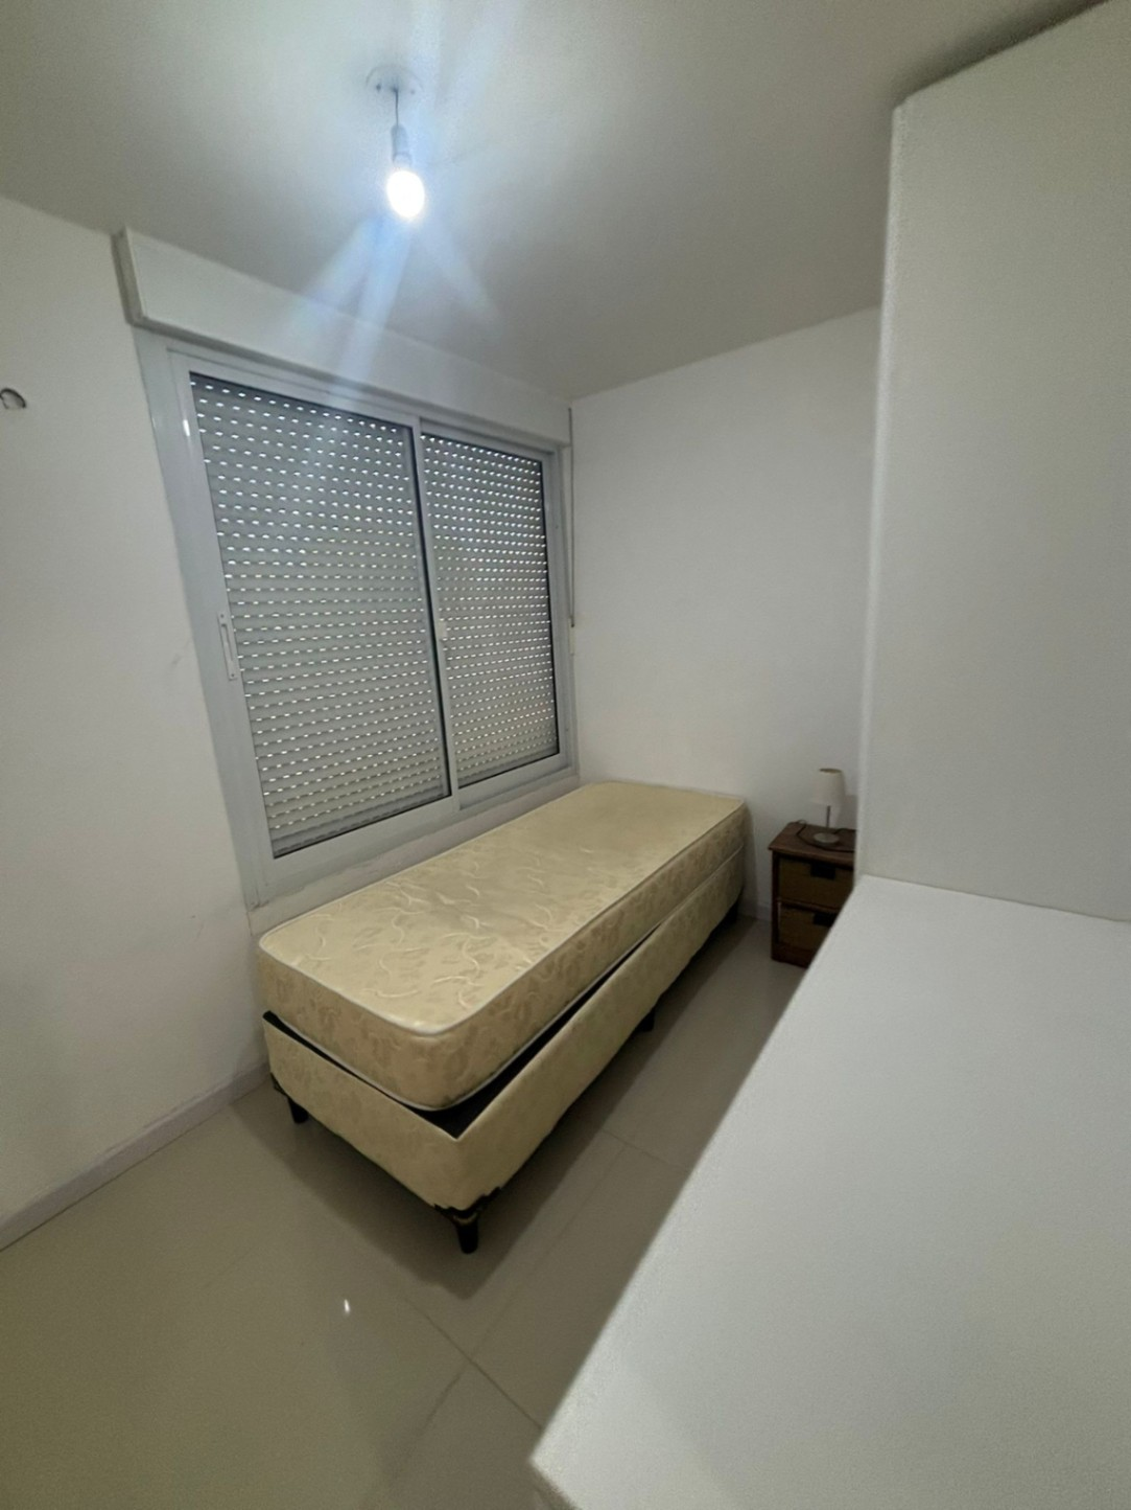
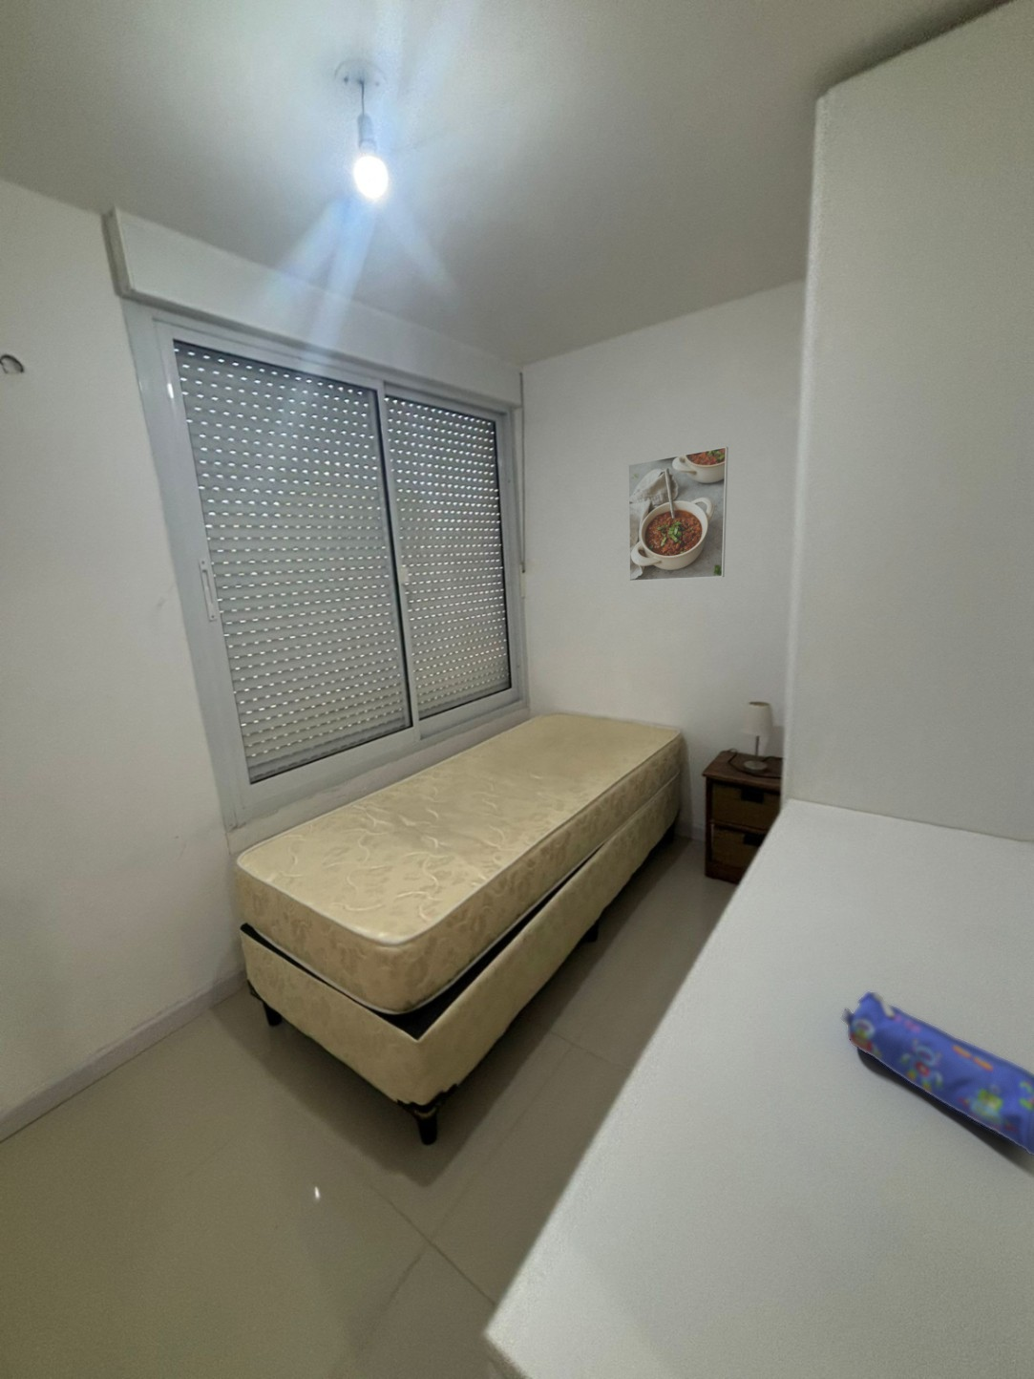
+ pencil case (940, 1059)
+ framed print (674, 519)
